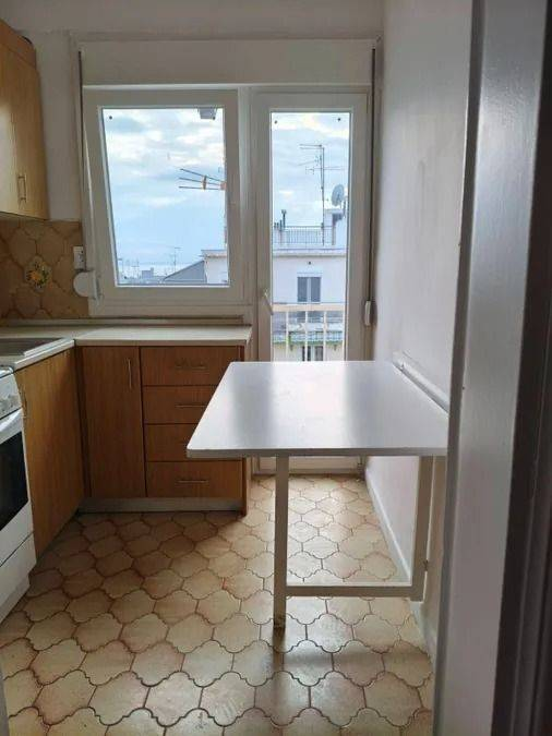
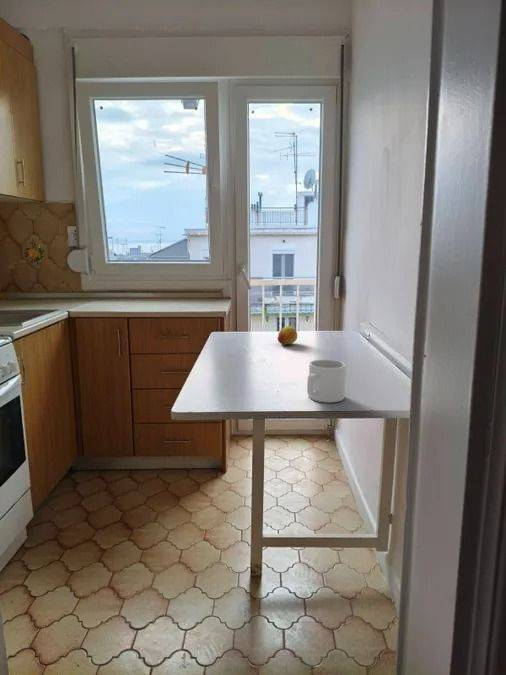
+ fruit (287, 335)
+ mug (326, 381)
